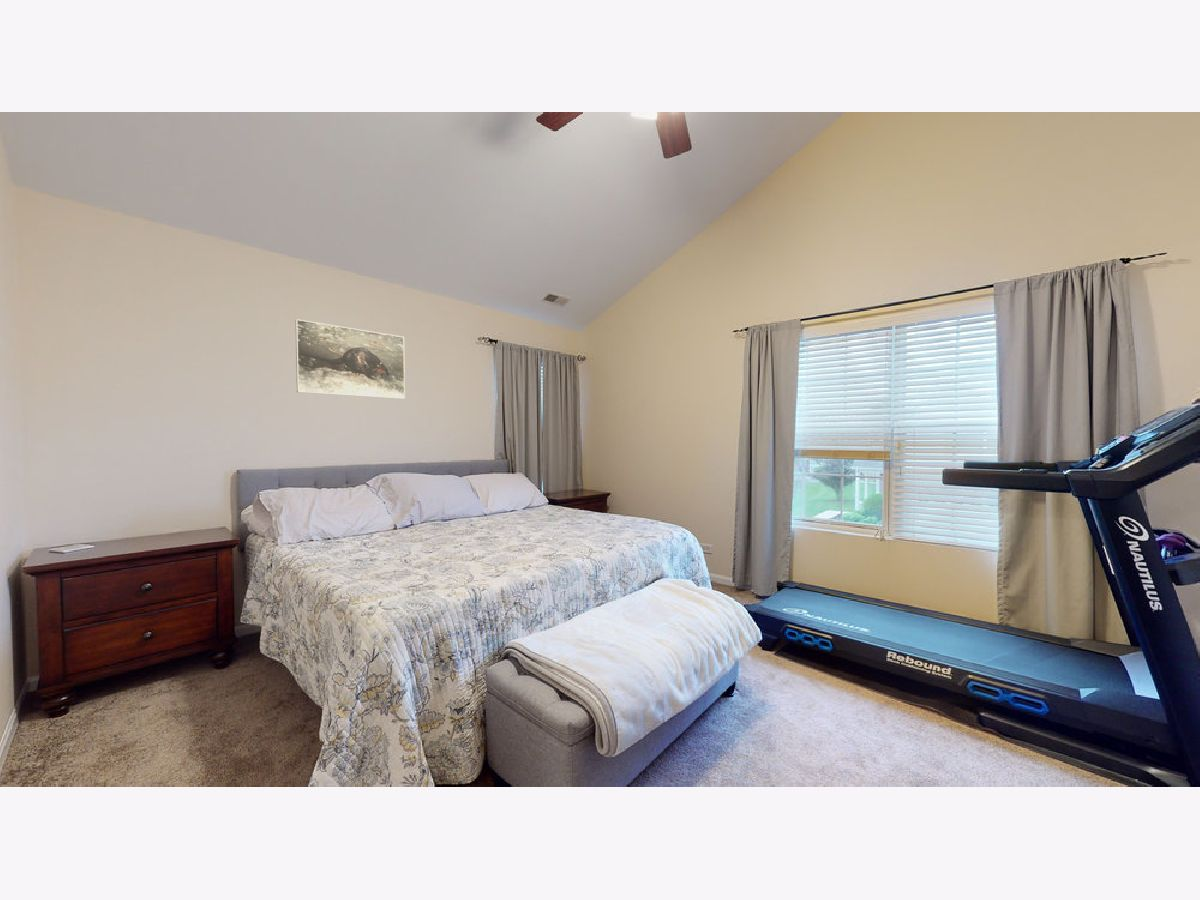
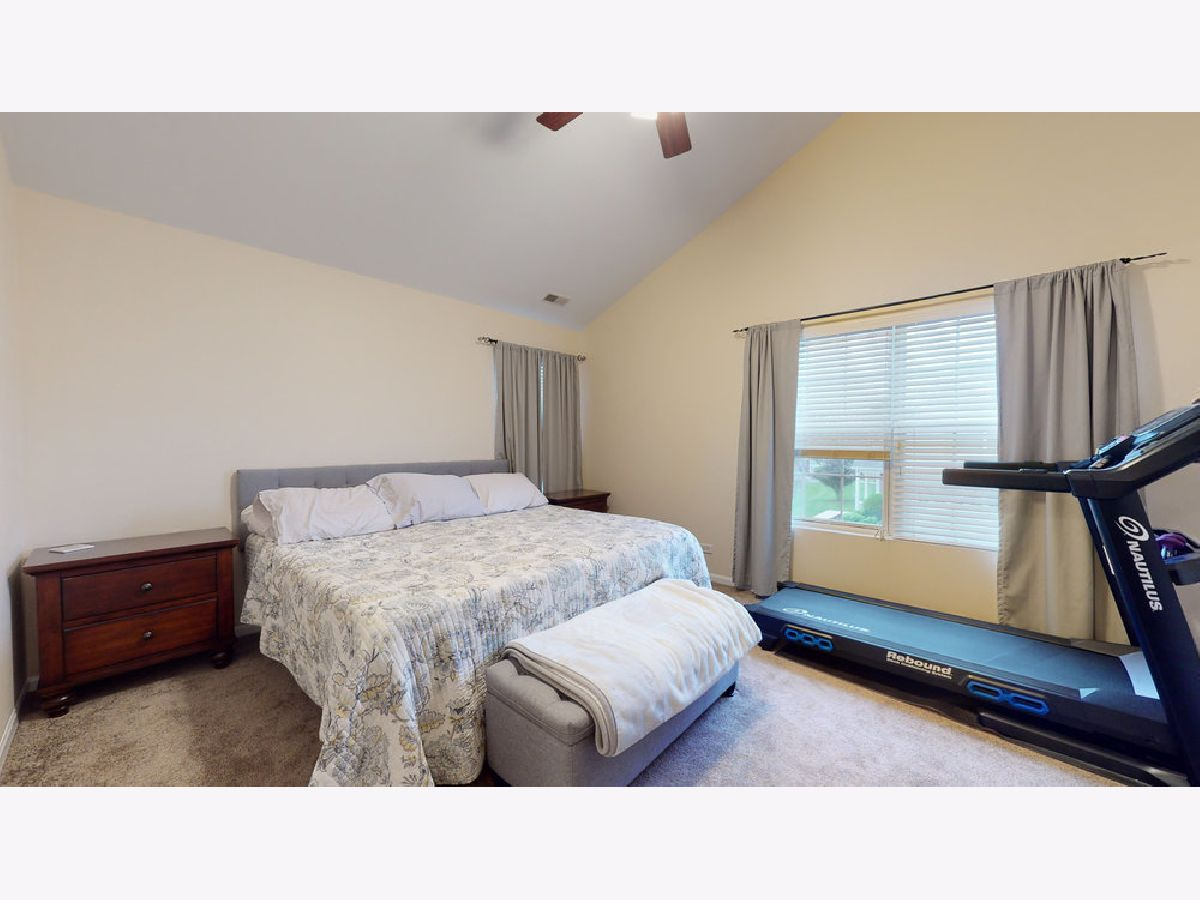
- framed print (354, 362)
